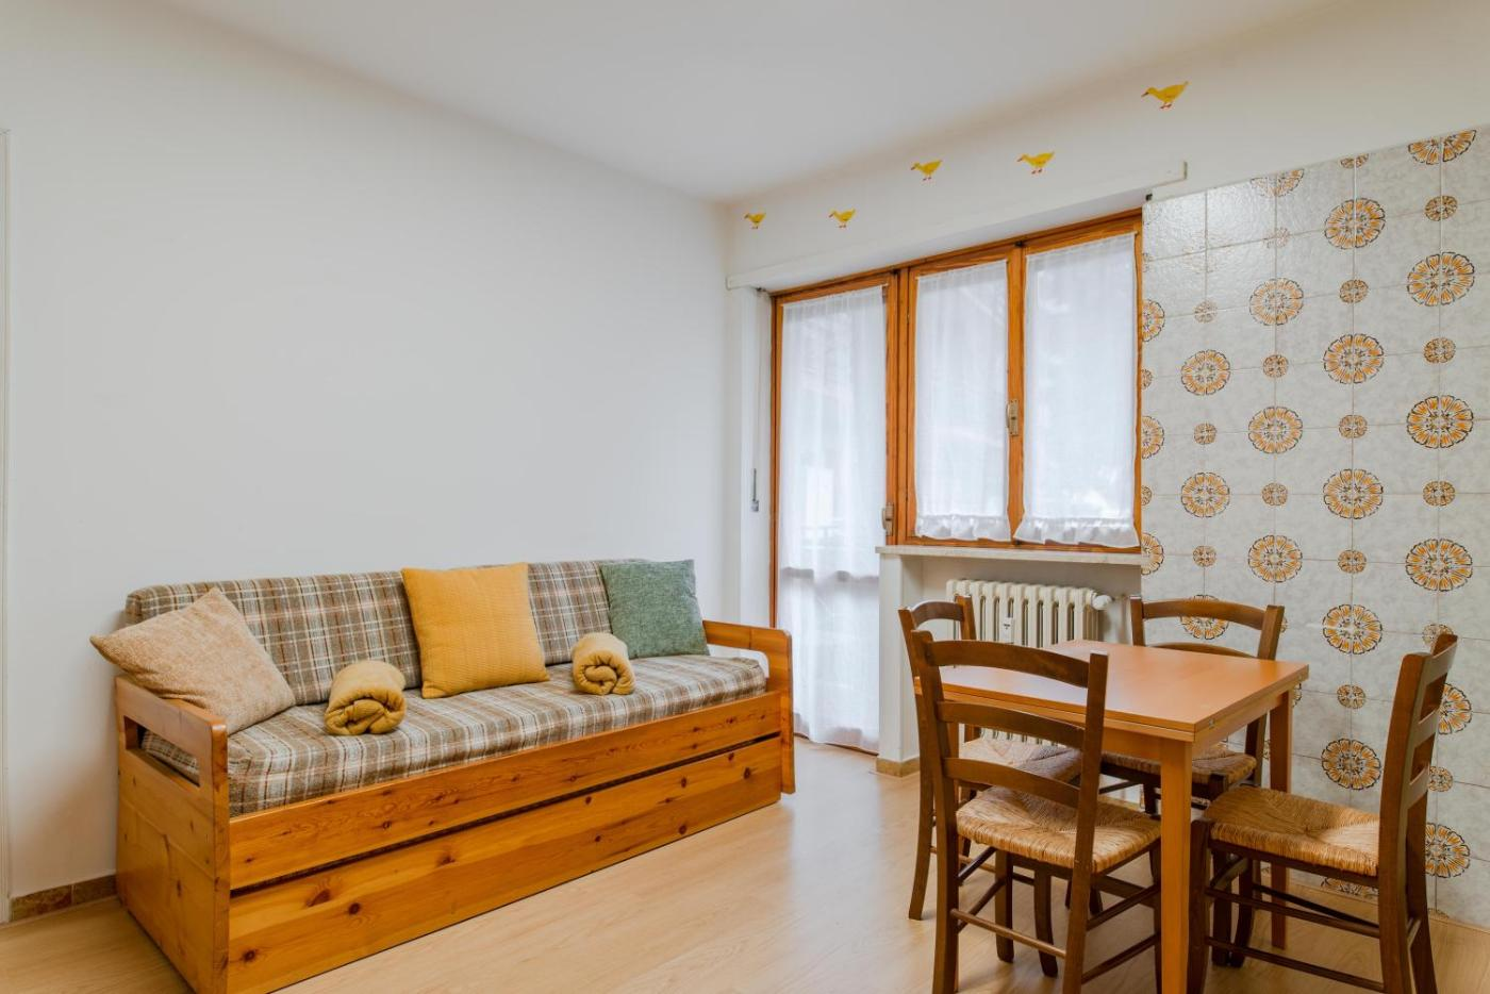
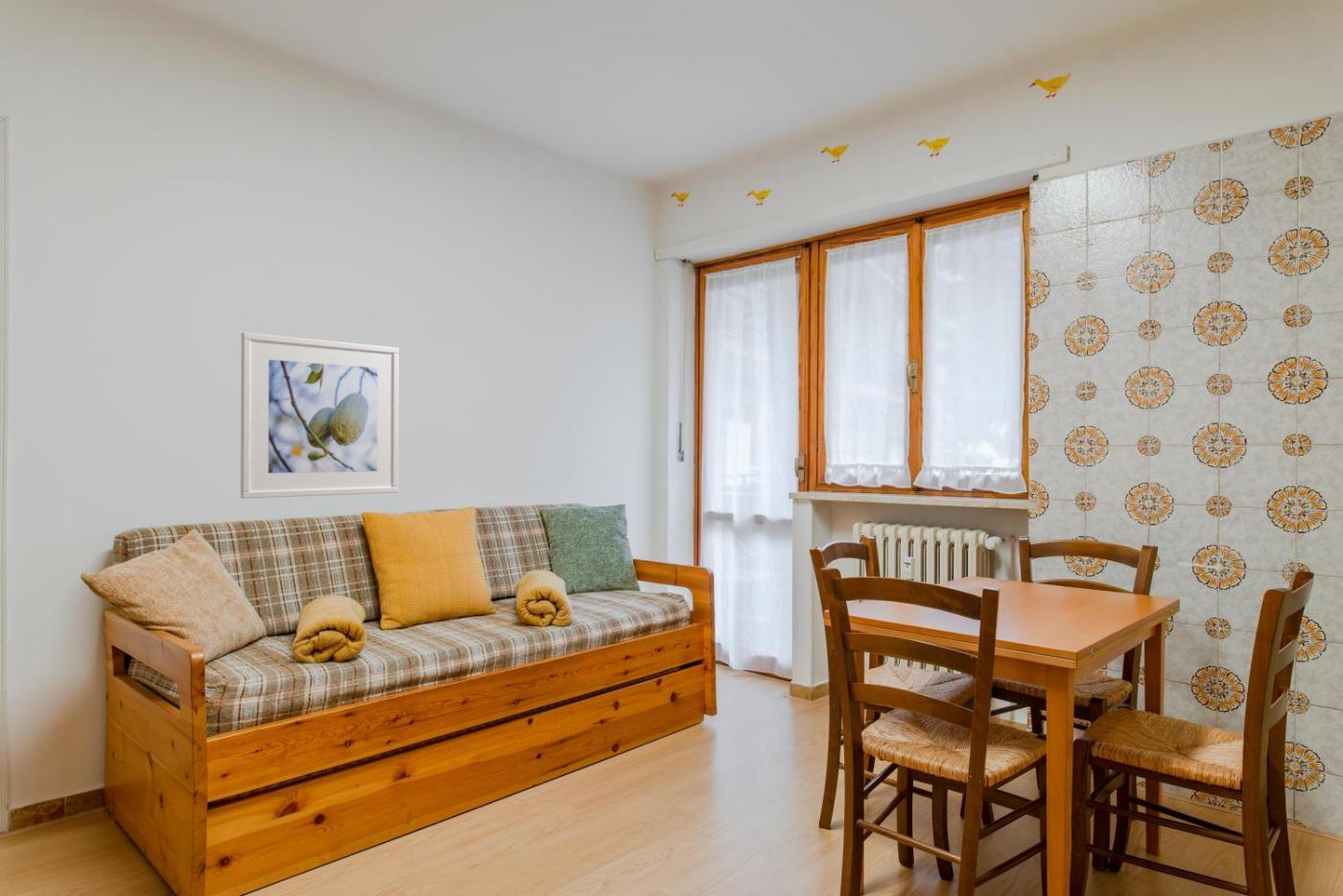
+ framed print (324, 417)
